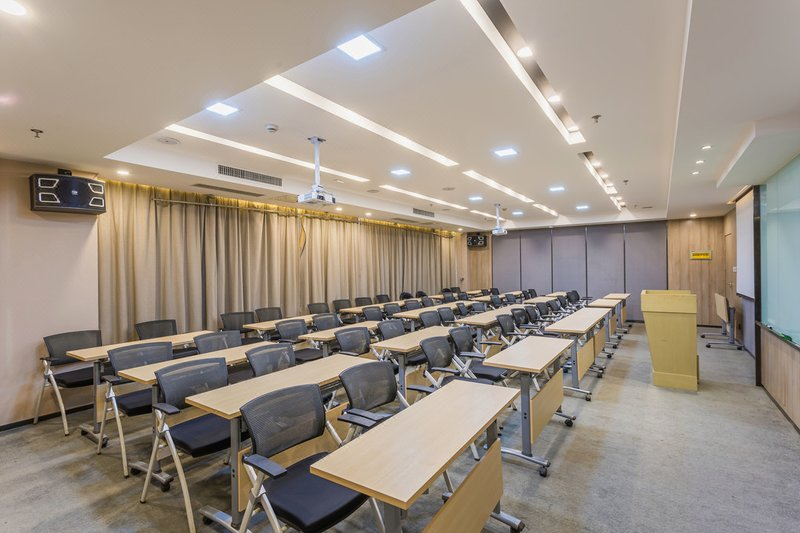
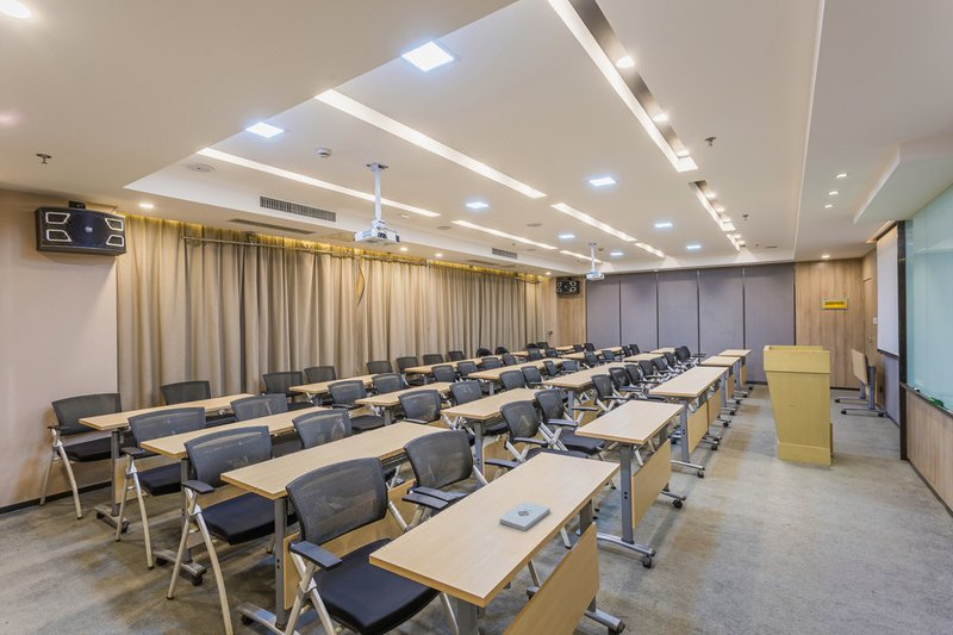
+ notepad (524, 515)
